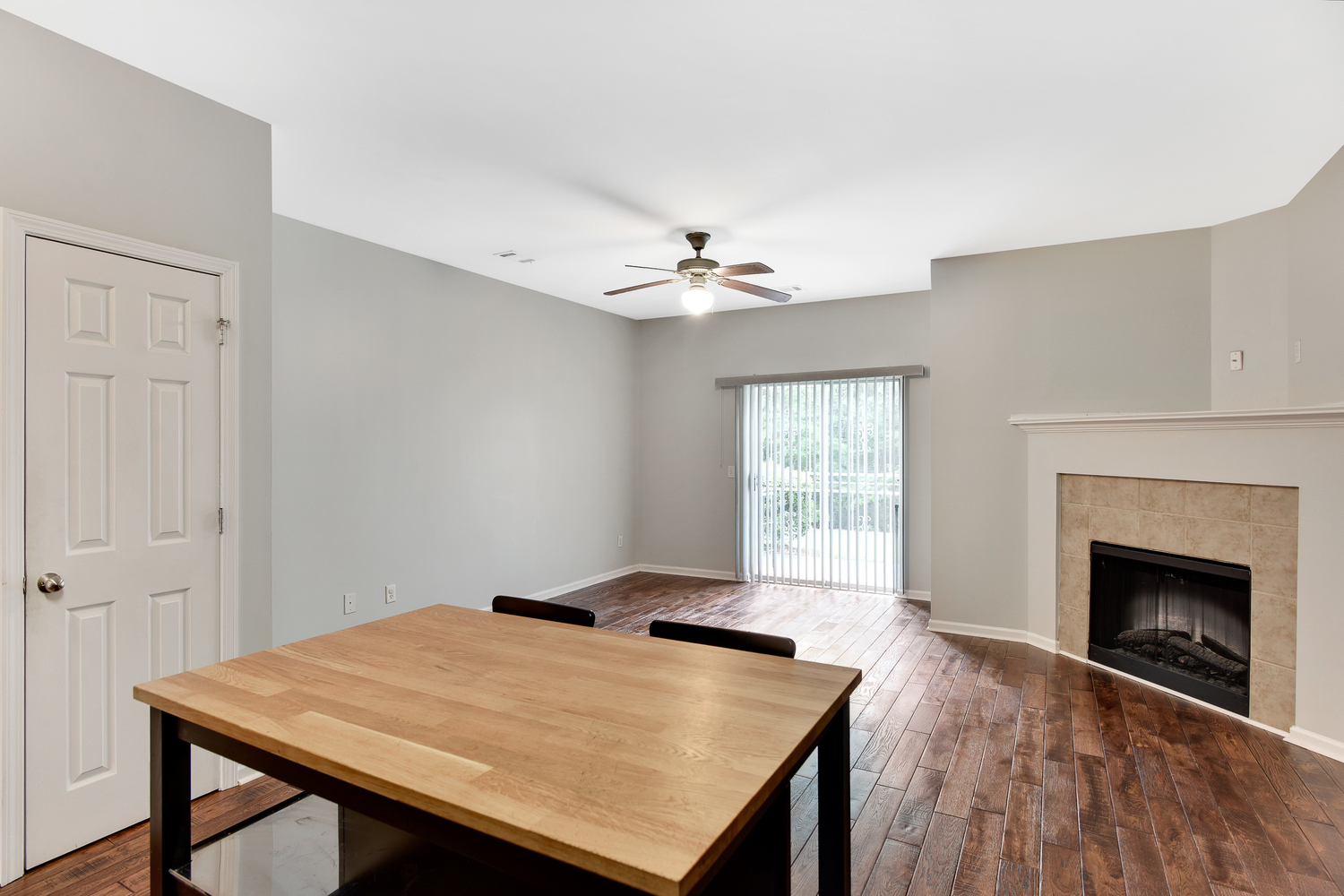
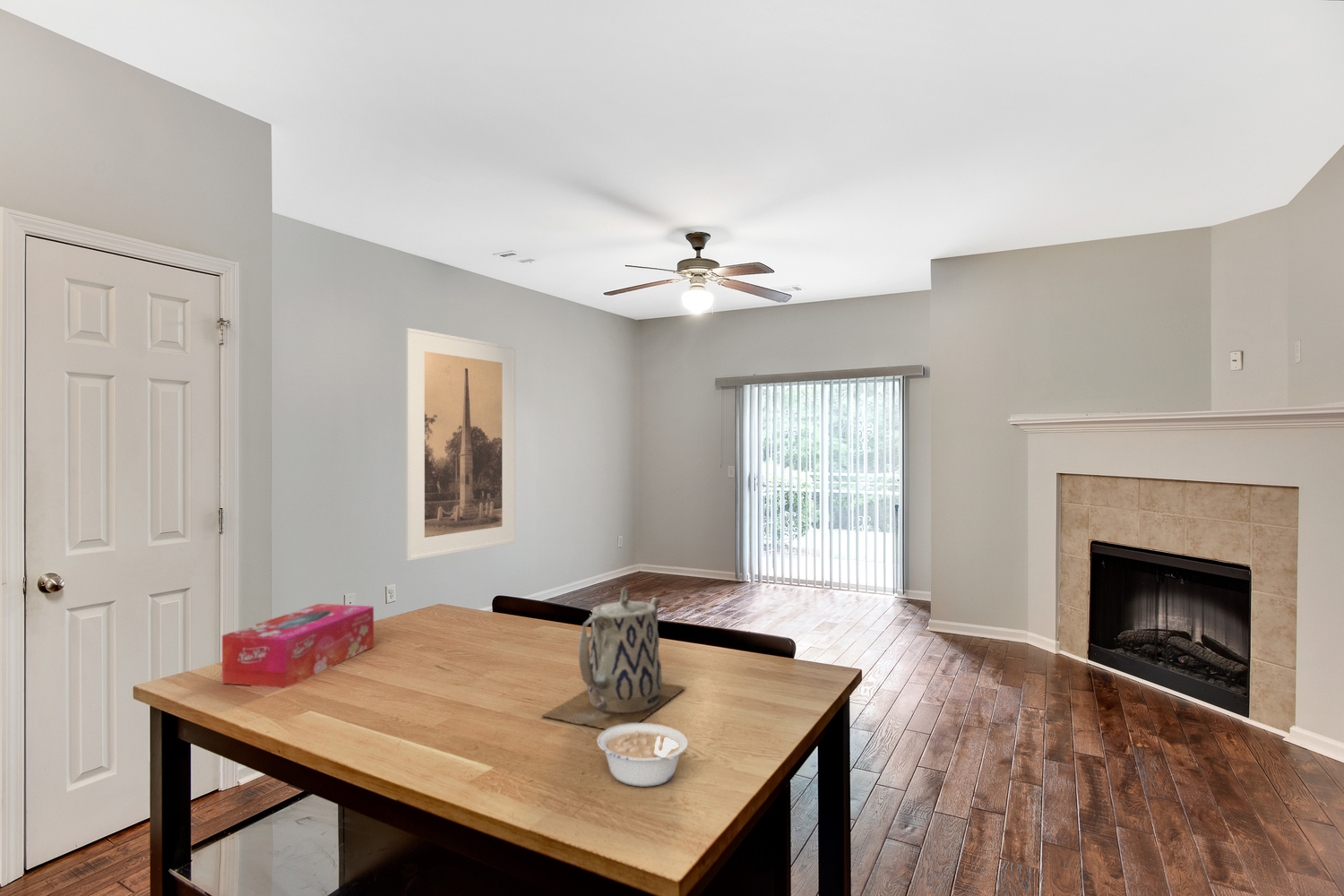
+ teapot (617, 644)
+ legume (645, 754)
+ tissue box (304, 642)
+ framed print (465, 444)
